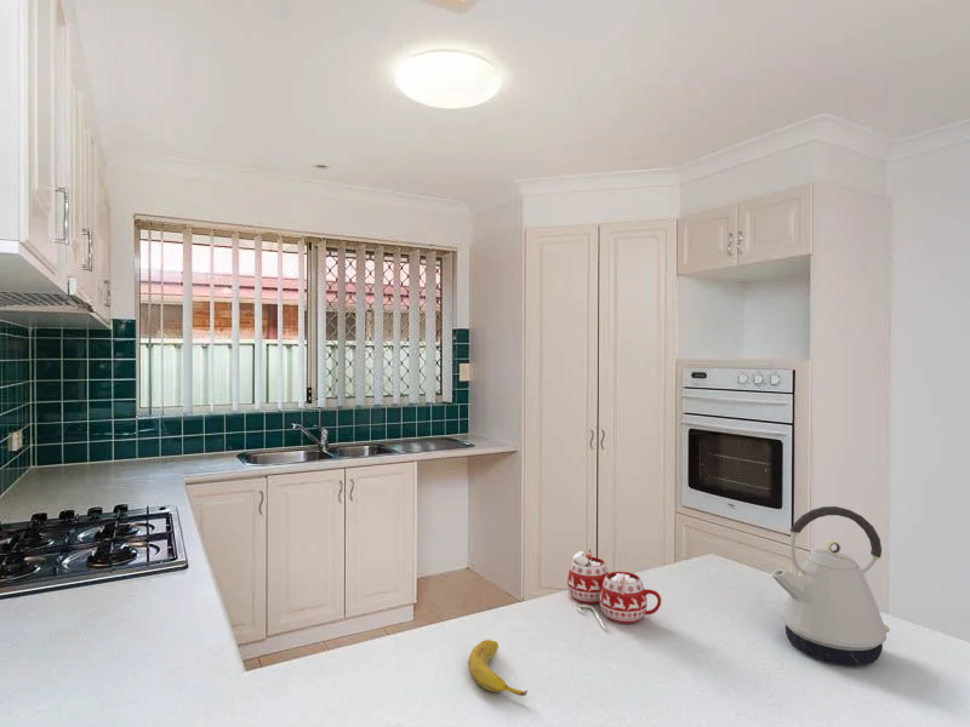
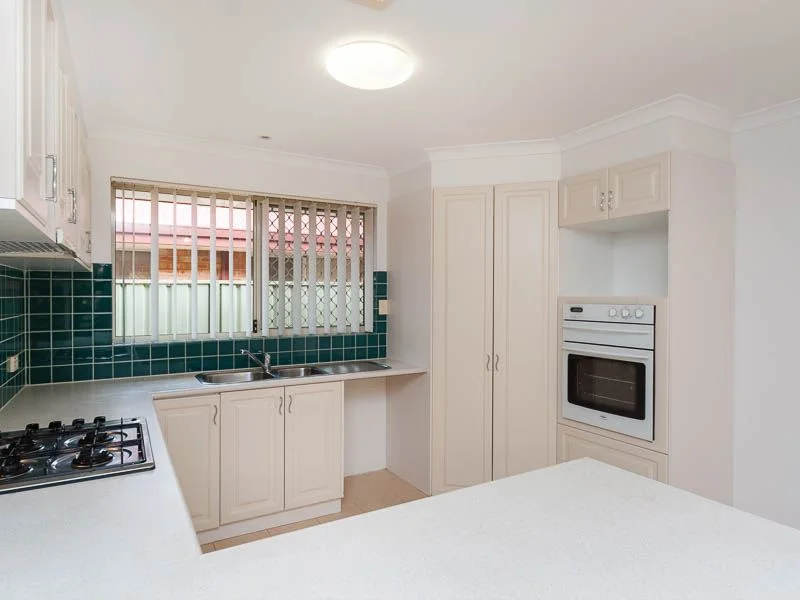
- banana (491, 670)
- mug (611, 582)
- kettle (828, 577)
